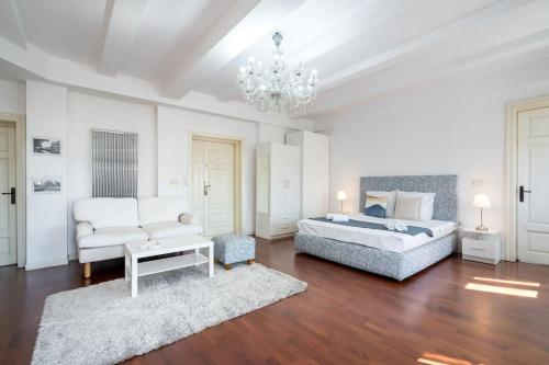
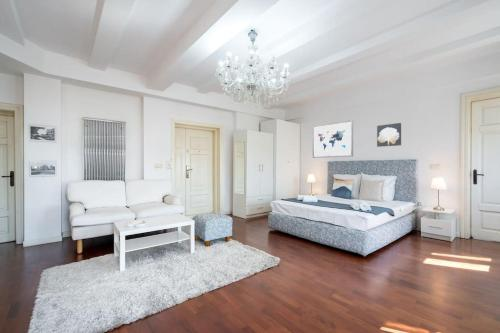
+ wall art (388, 135)
+ wall art (331, 140)
